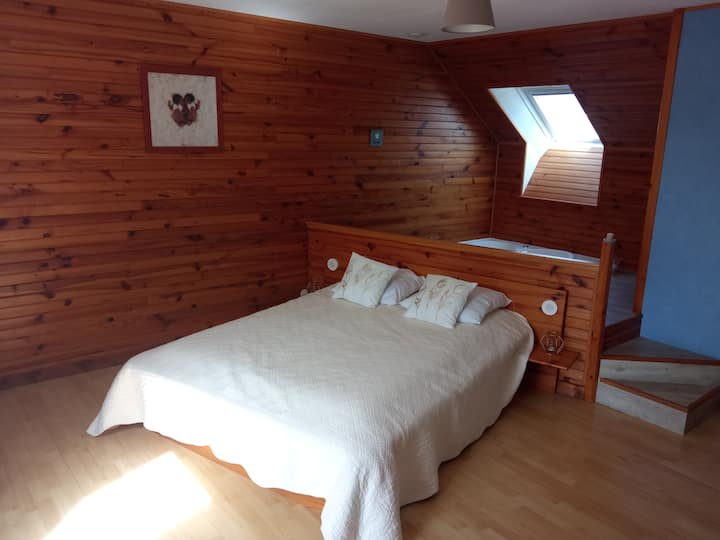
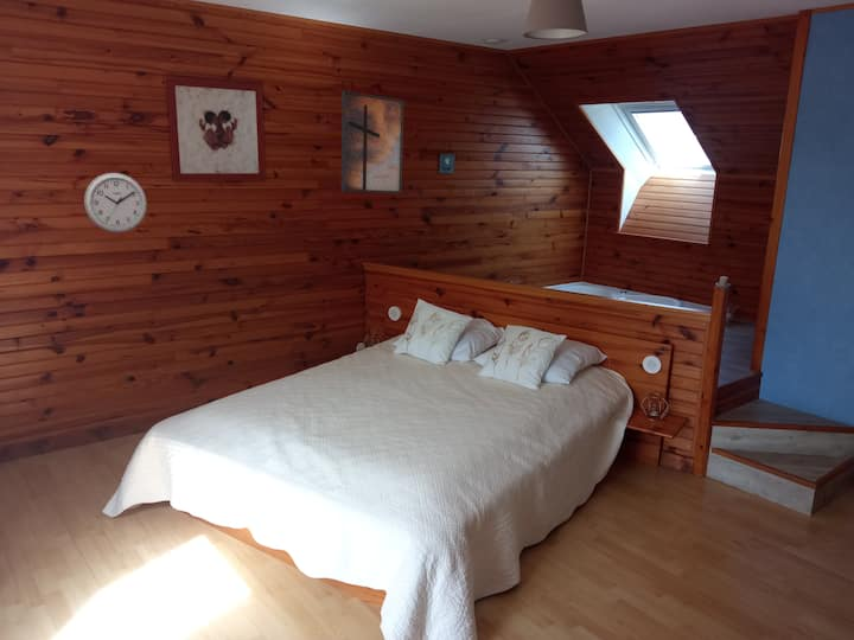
+ wall clock (116, 203)
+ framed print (372, 145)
